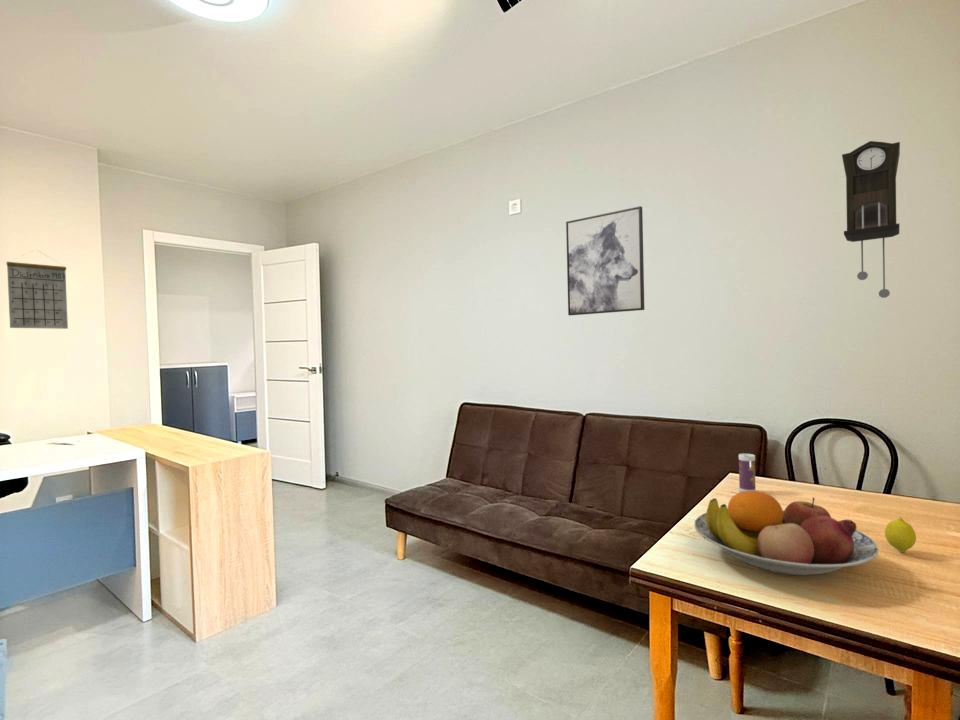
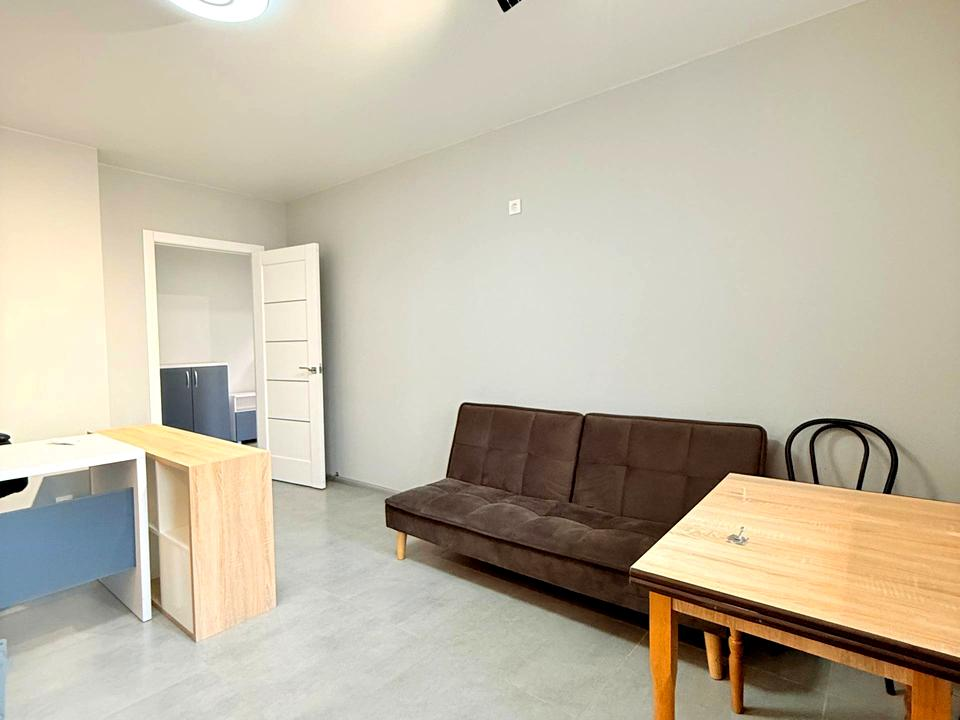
- fruit (900, 534)
- calendar (38, 288)
- pendulum clock (871, 222)
- wall art (603, 263)
- beverage can (747, 473)
- fruit bowl (778, 525)
